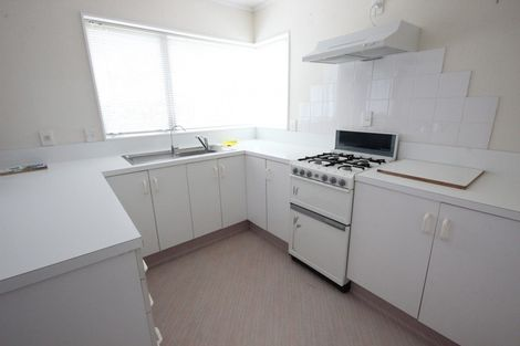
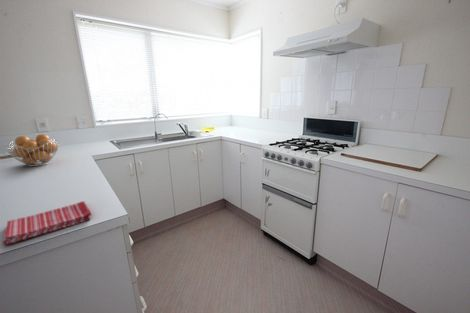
+ dish towel (50, 218)
+ fruit basket (34, 149)
